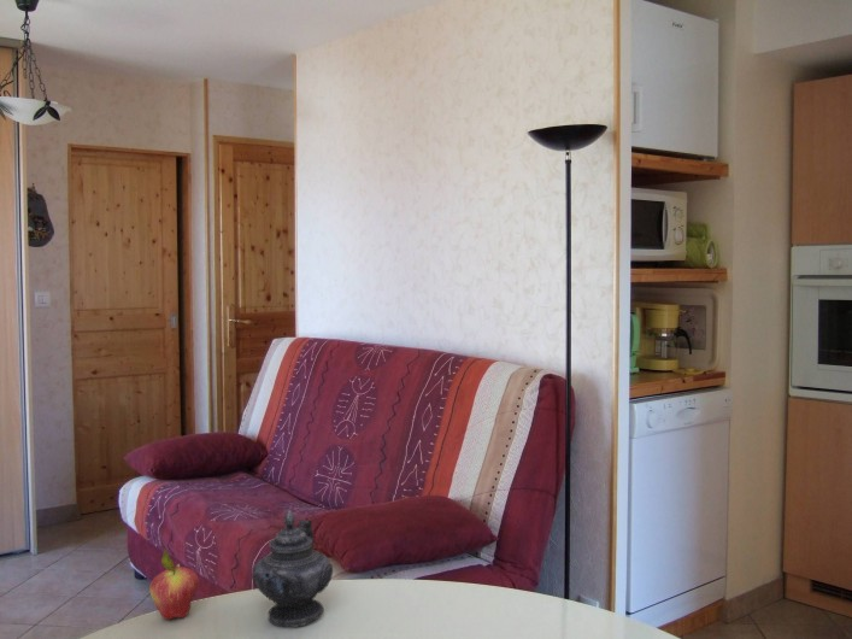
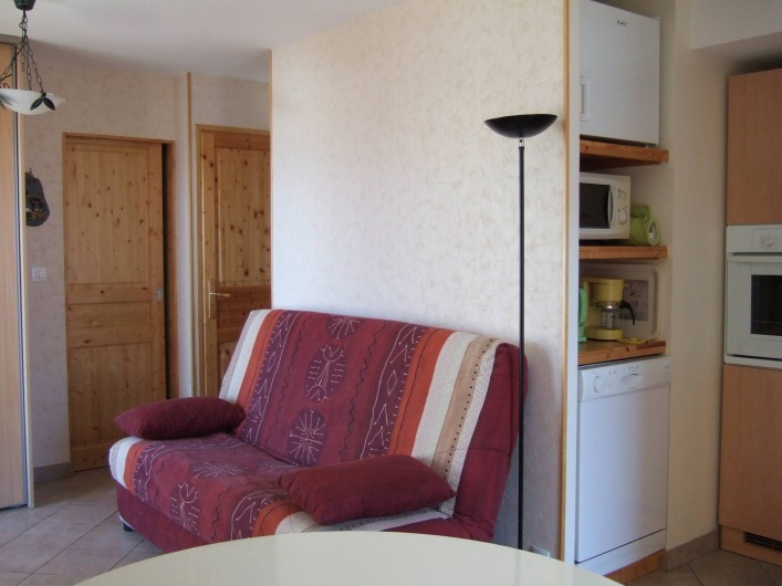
- fruit (174, 584)
- teapot (292, 565)
